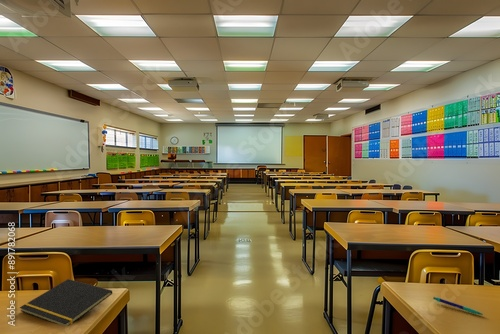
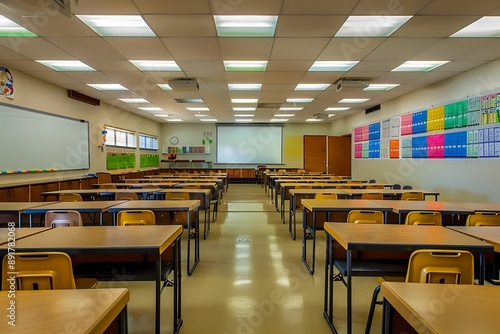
- pen (457, 305)
- notepad (67, 300)
